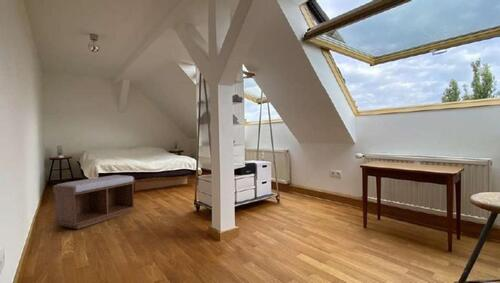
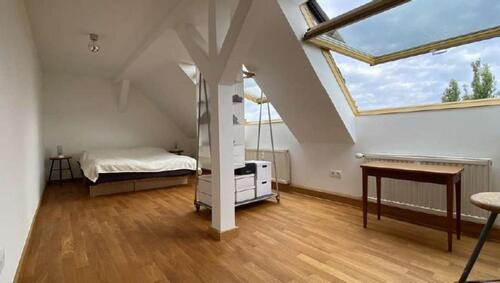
- bench (97, 198)
